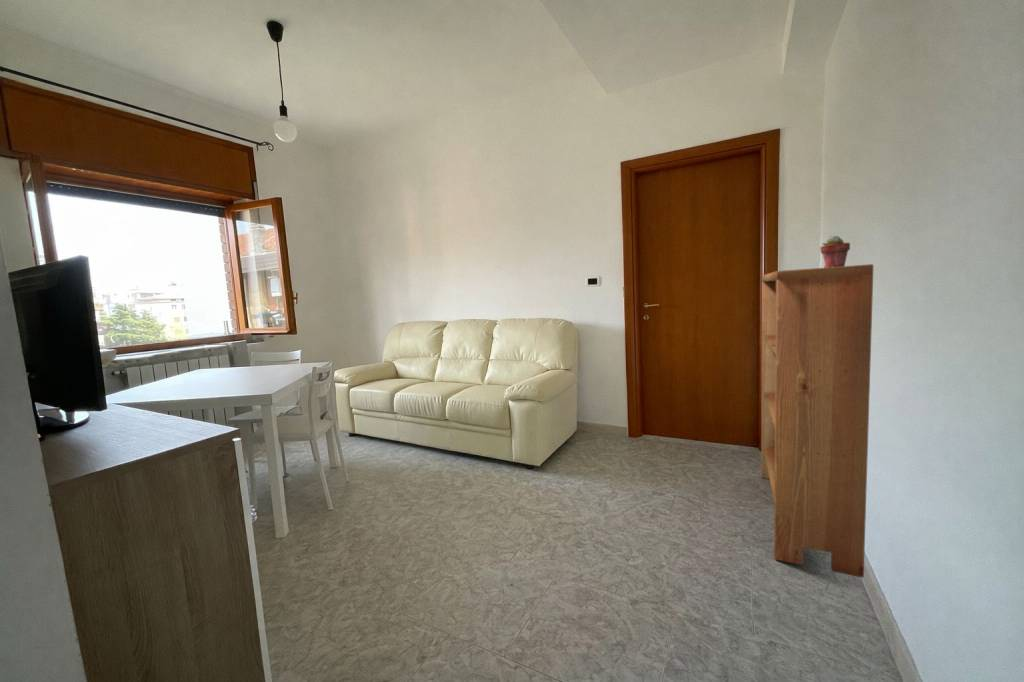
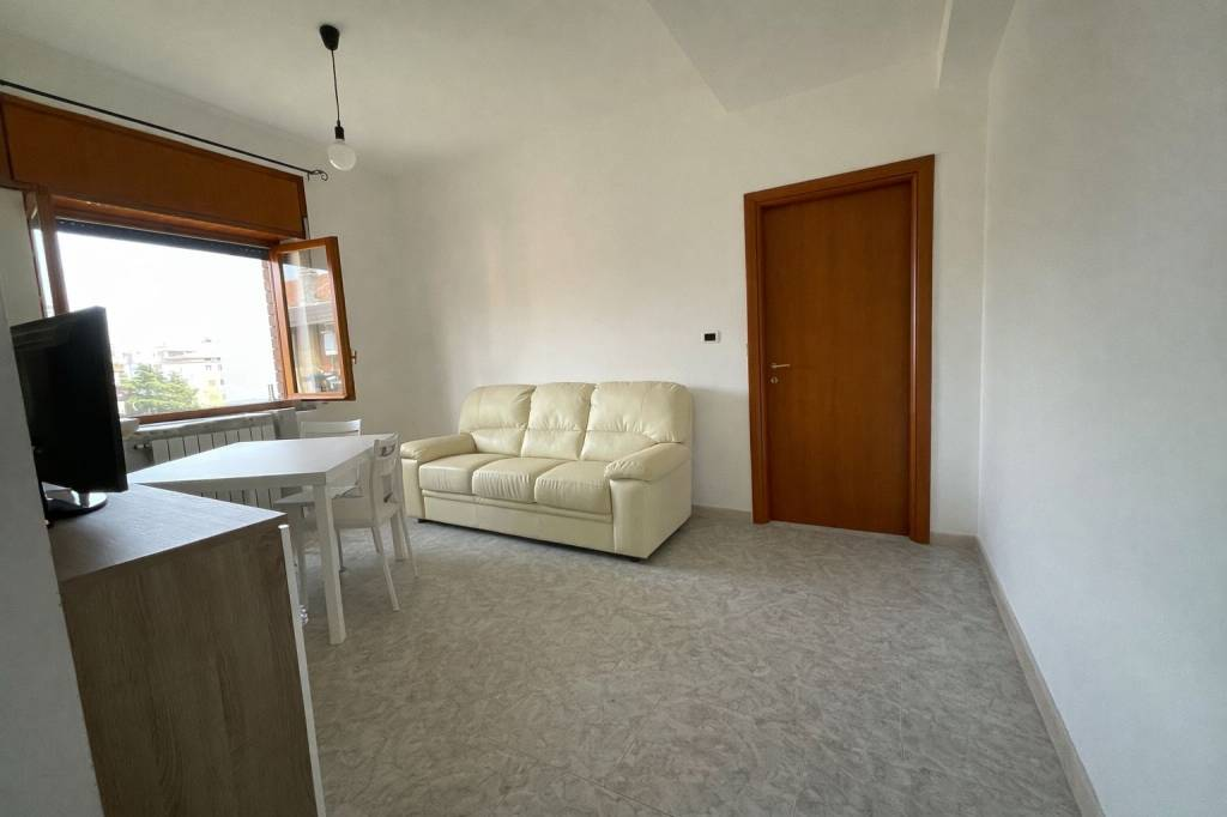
- potted succulent (834, 250)
- bookshelf (803, 397)
